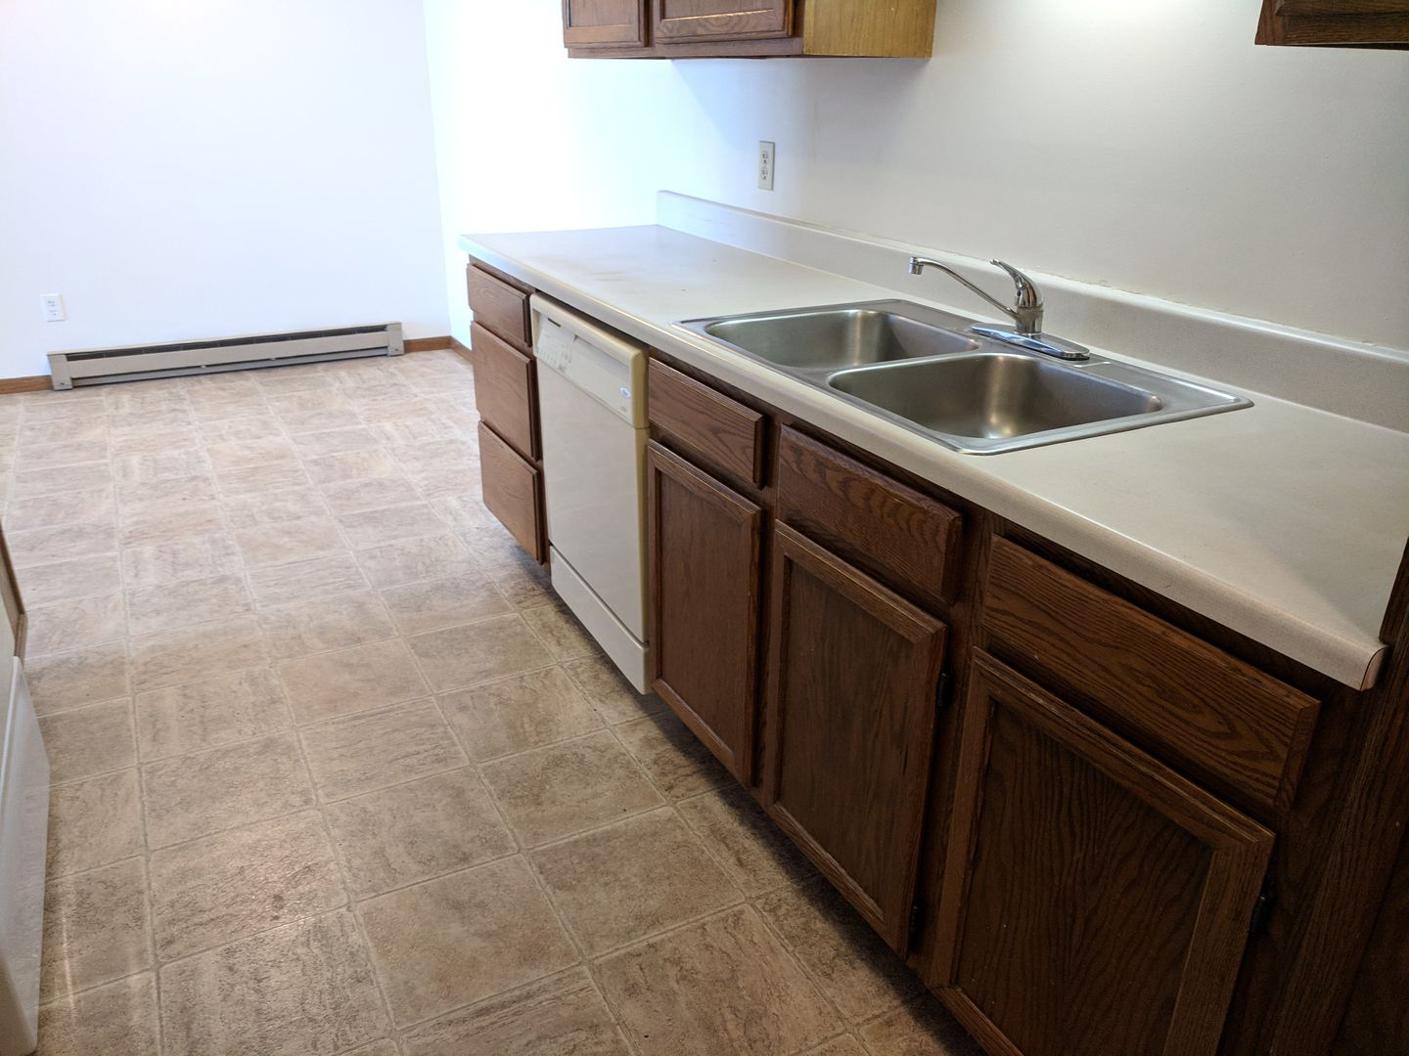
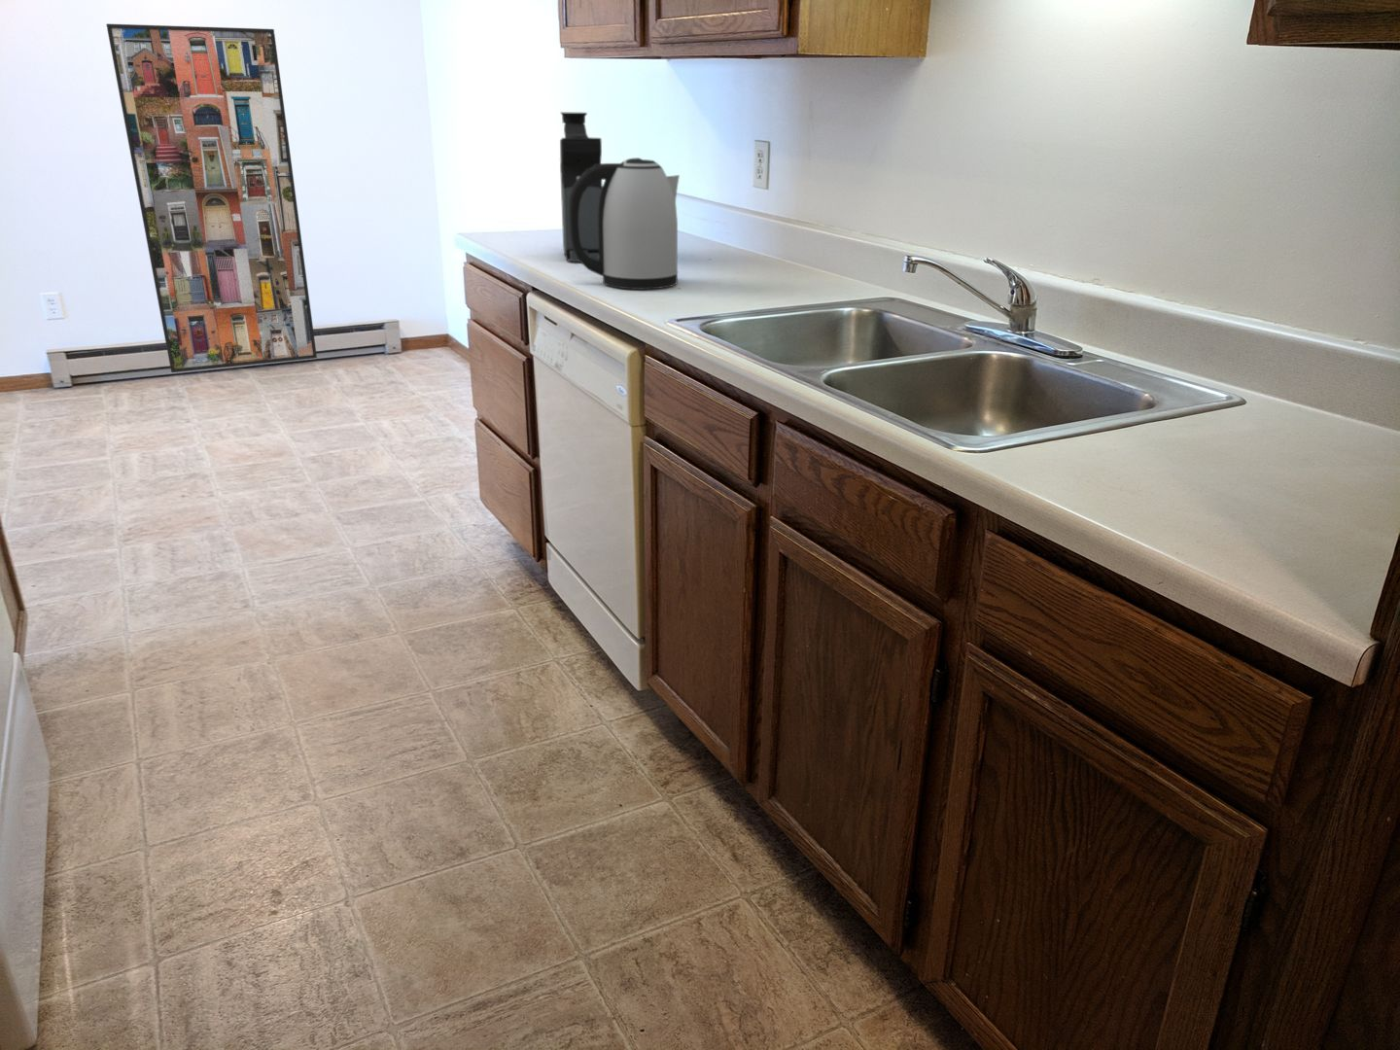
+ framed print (220, 205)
+ kettle (624, 222)
+ coffee maker (584, 191)
